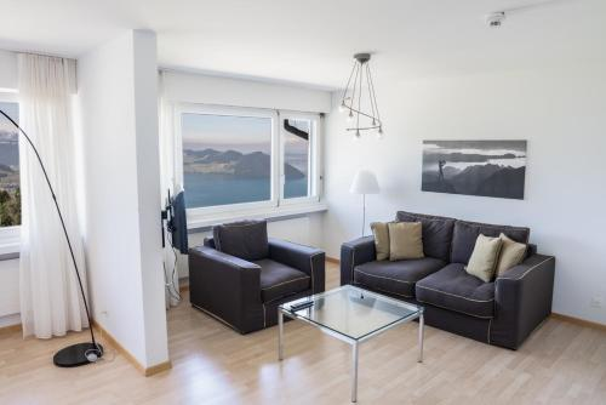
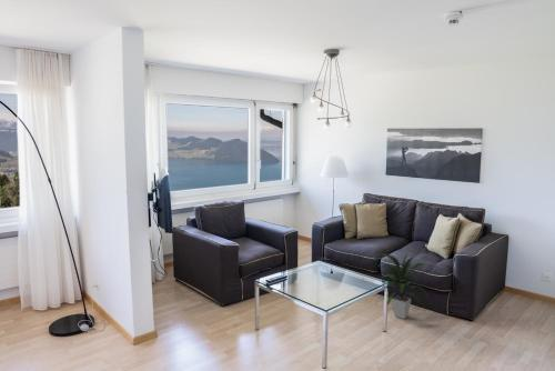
+ indoor plant (400, 283)
